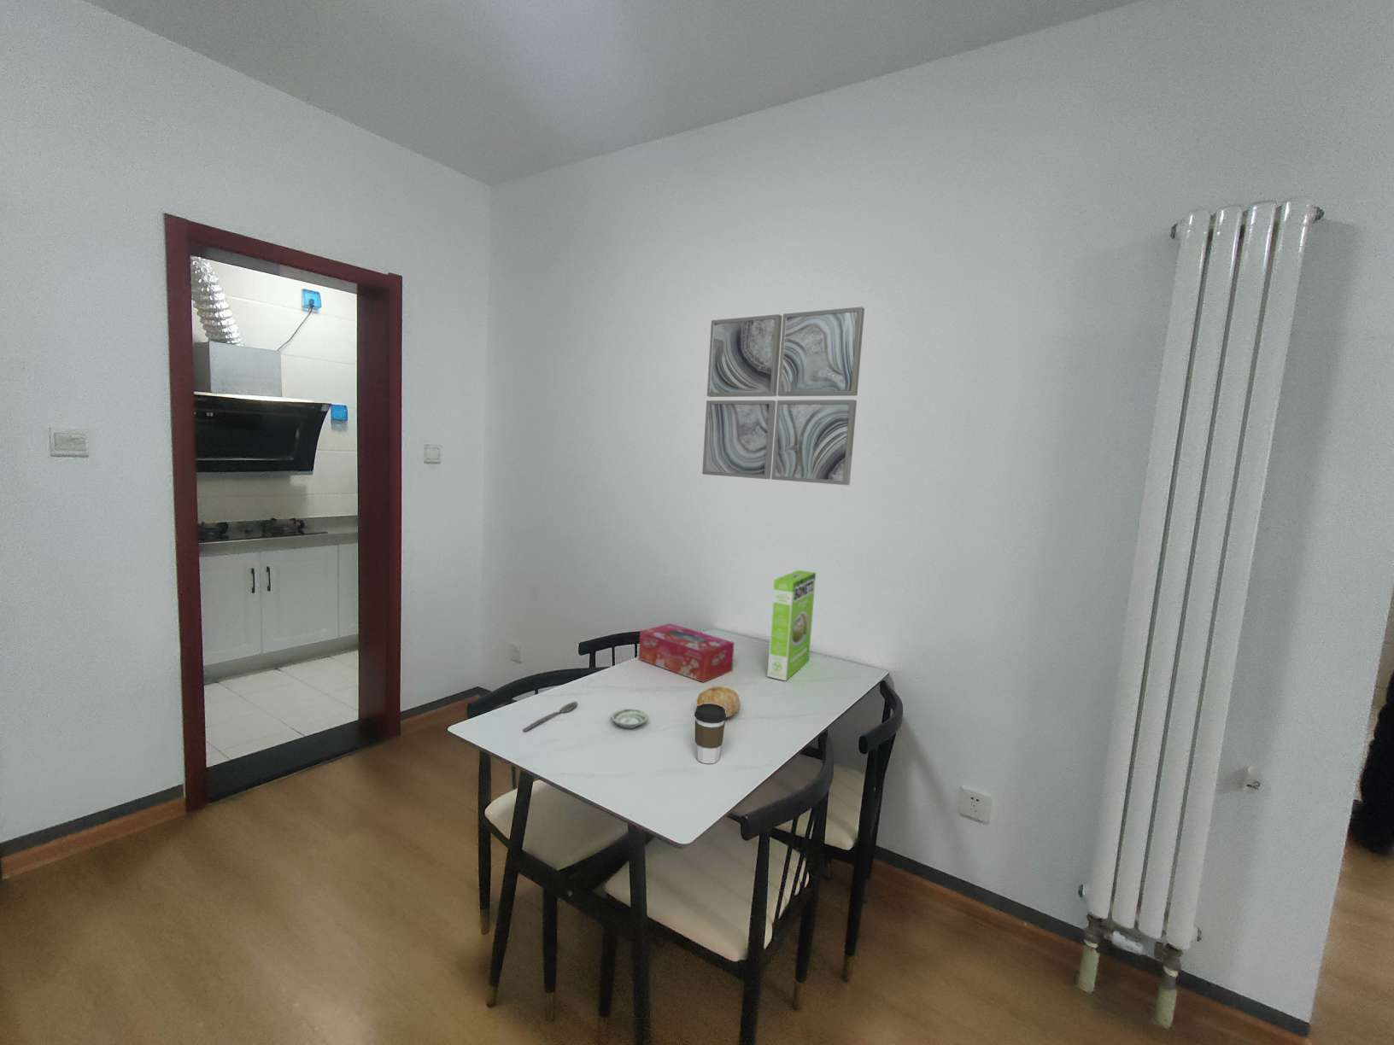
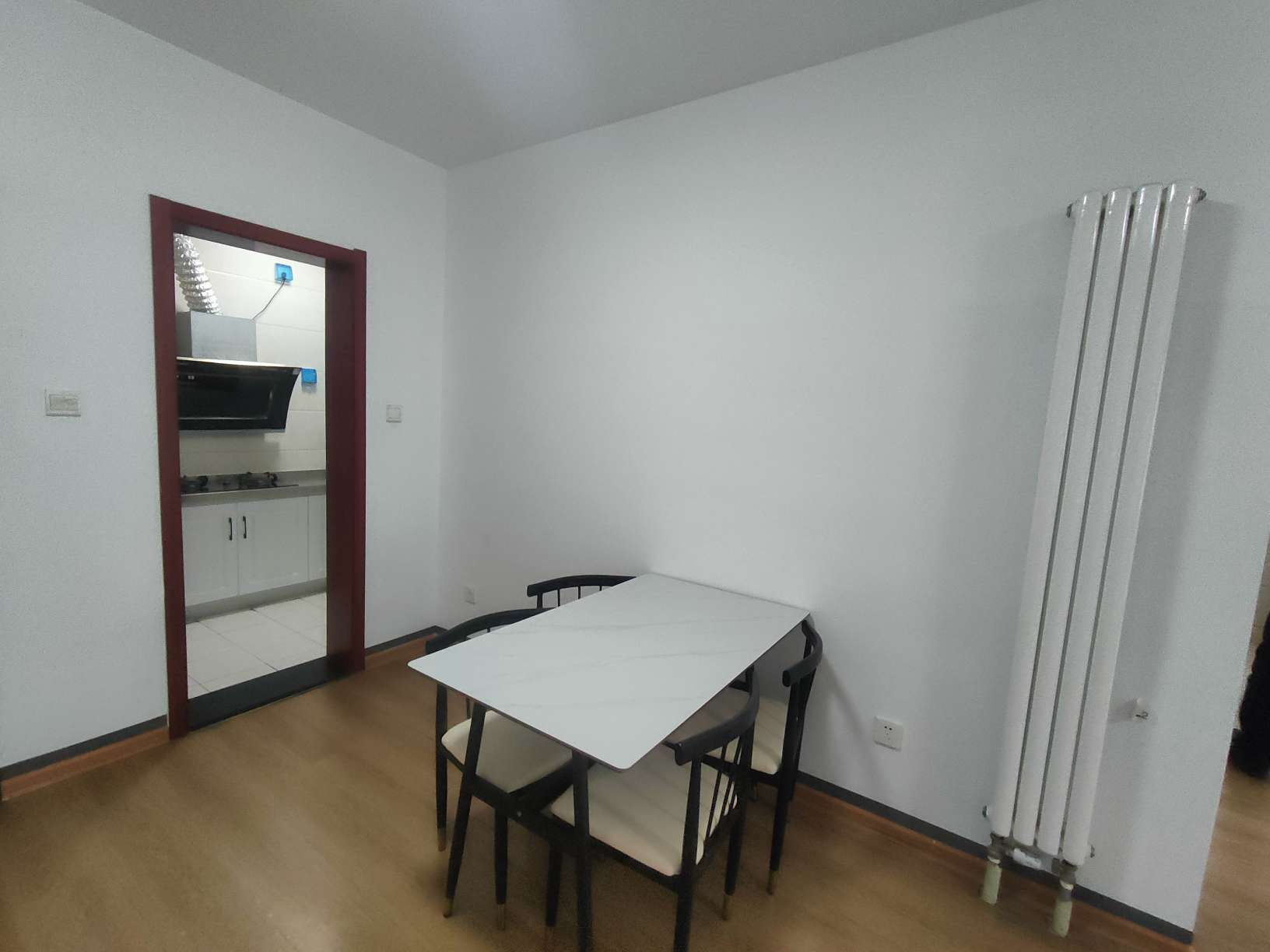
- spoon (551, 716)
- cake mix box (791, 622)
- fruit (718, 701)
- tissue box (685, 651)
- wall art (776, 395)
- saucer (629, 720)
- coffee cup (709, 733)
